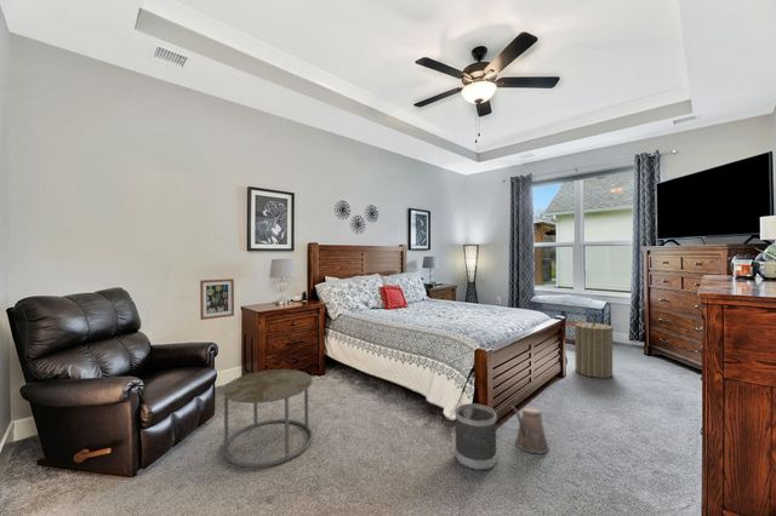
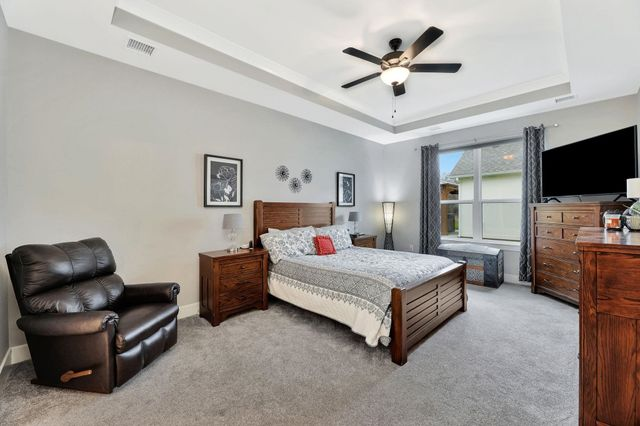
- wall art (217, 298)
- laundry hamper (593, 345)
- wastebasket (475, 435)
- side table (269, 420)
- watering can (527, 424)
